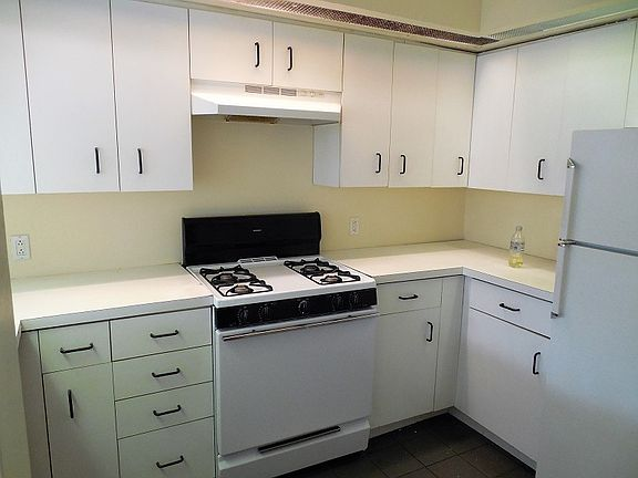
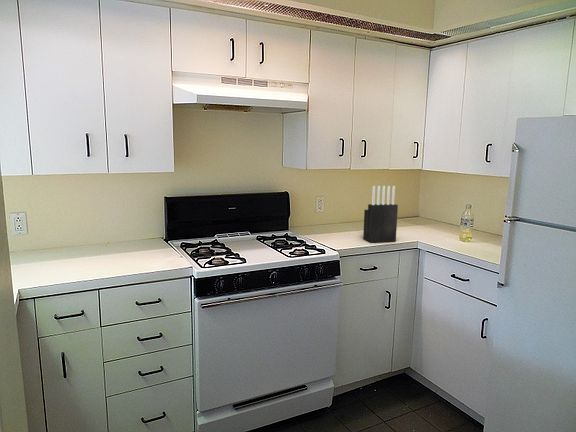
+ knife block (379, 212)
